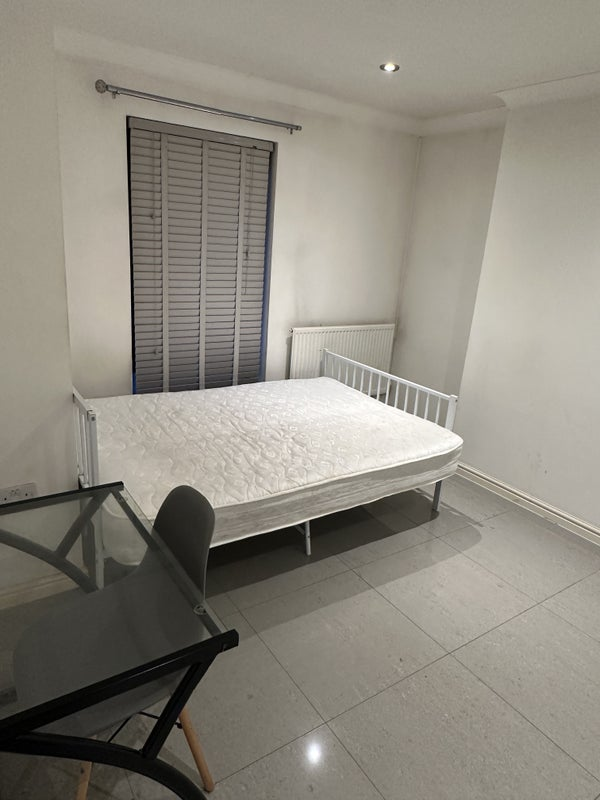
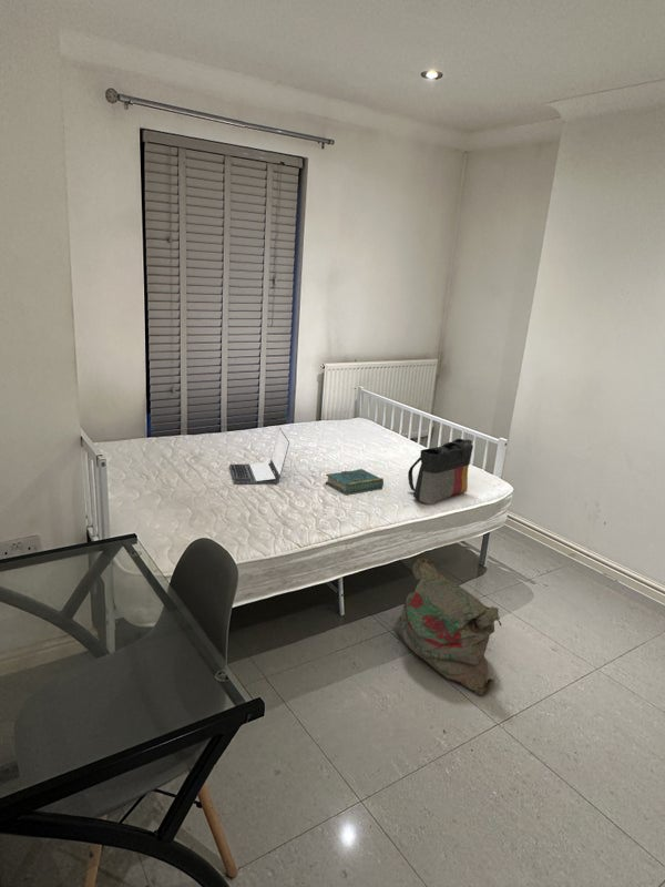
+ book (355, 480)
+ bag (447, 618)
+ tote bag (439, 468)
+ laptop (259, 462)
